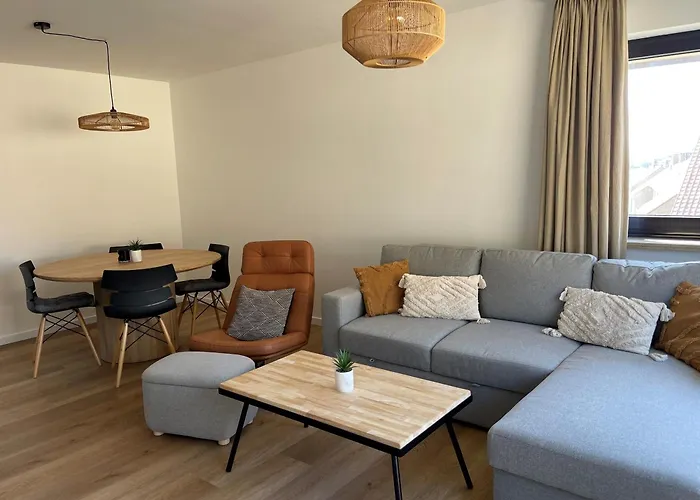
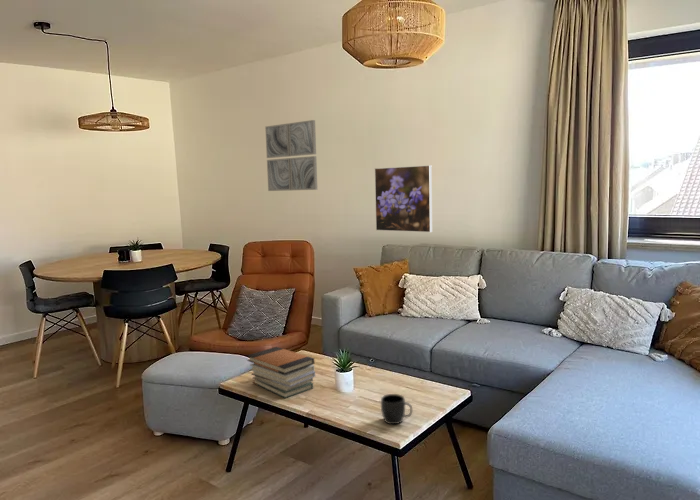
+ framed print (402, 199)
+ wall art (290, 158)
+ book stack (281, 371)
+ mug (396, 409)
